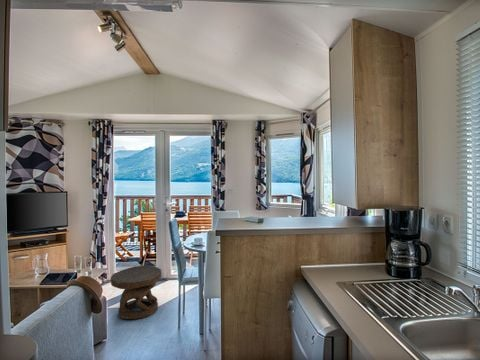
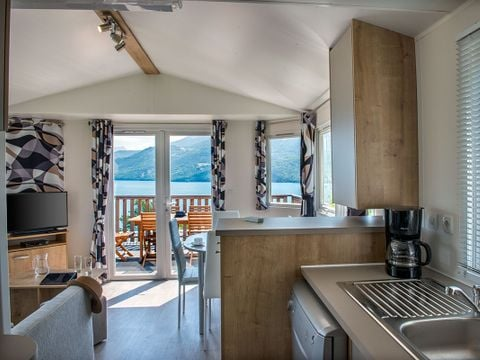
- side table (138, 291)
